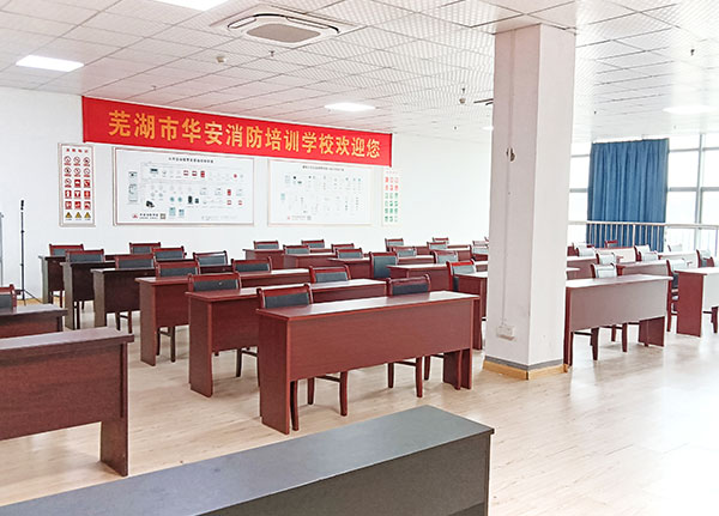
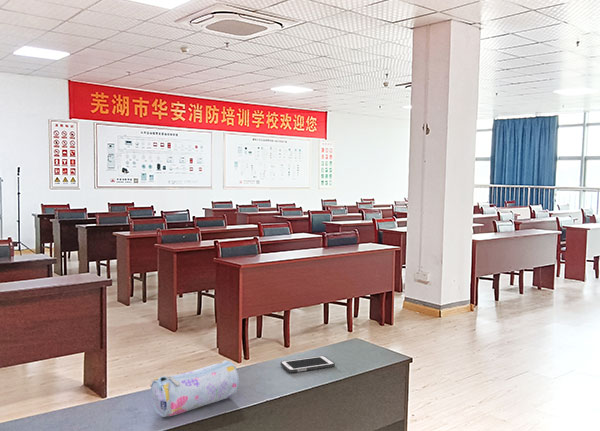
+ pencil case (195, 386)
+ cell phone (307, 364)
